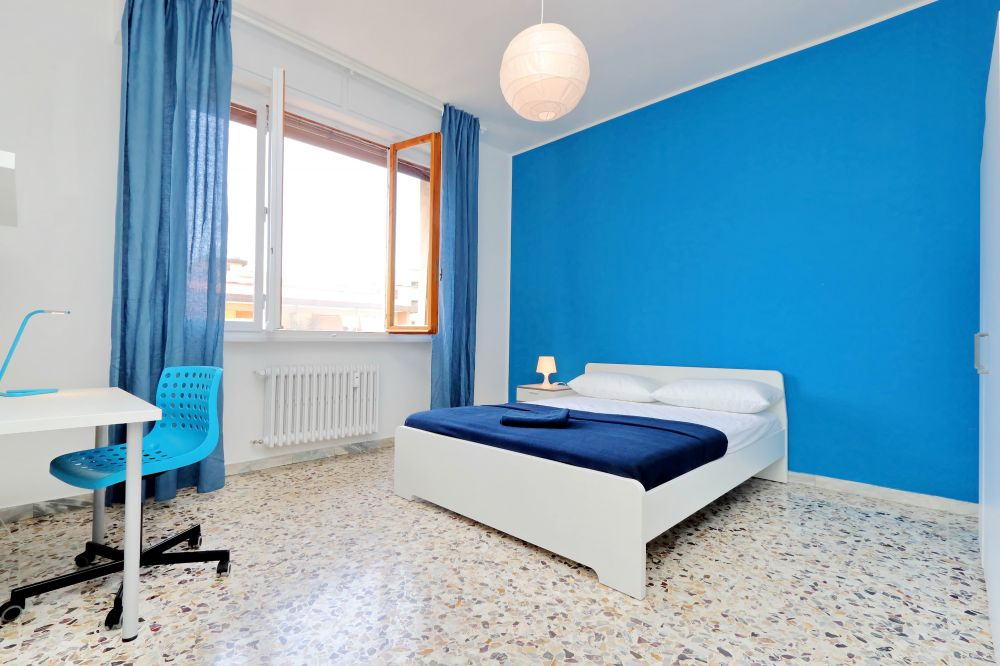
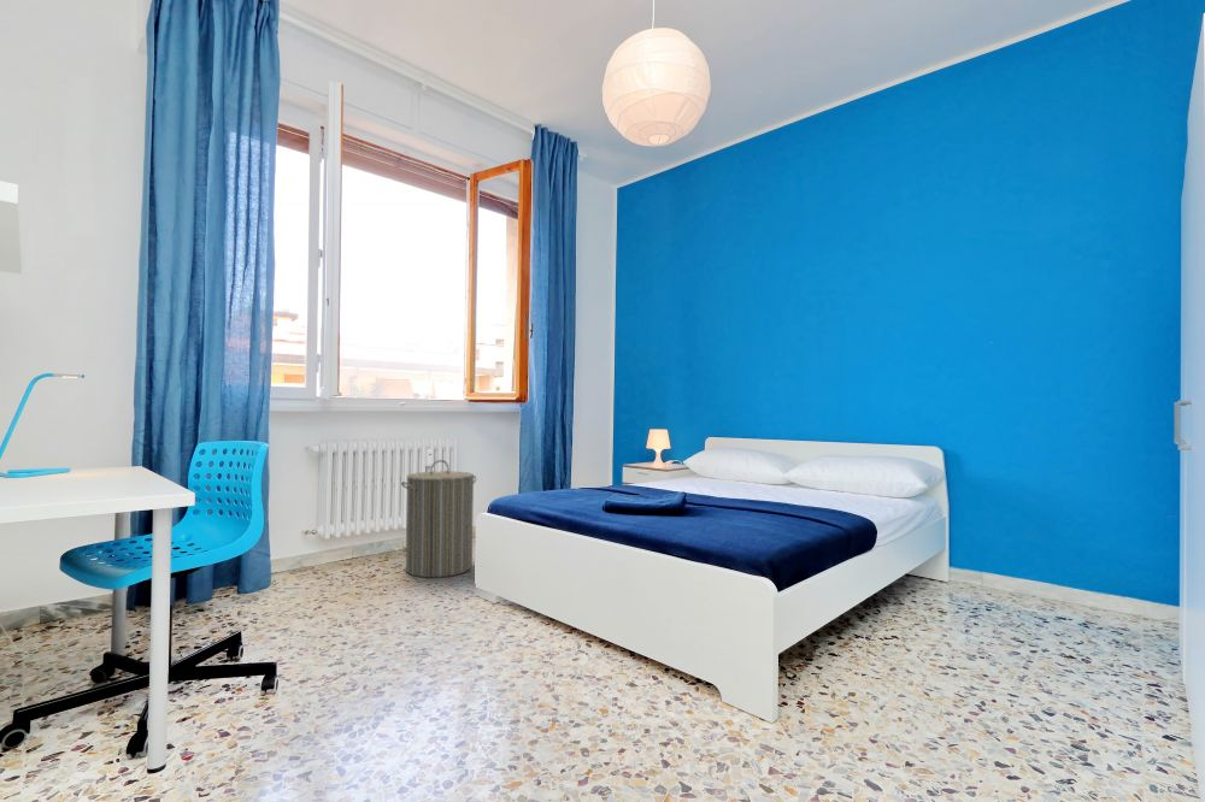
+ laundry hamper (440, 513)
